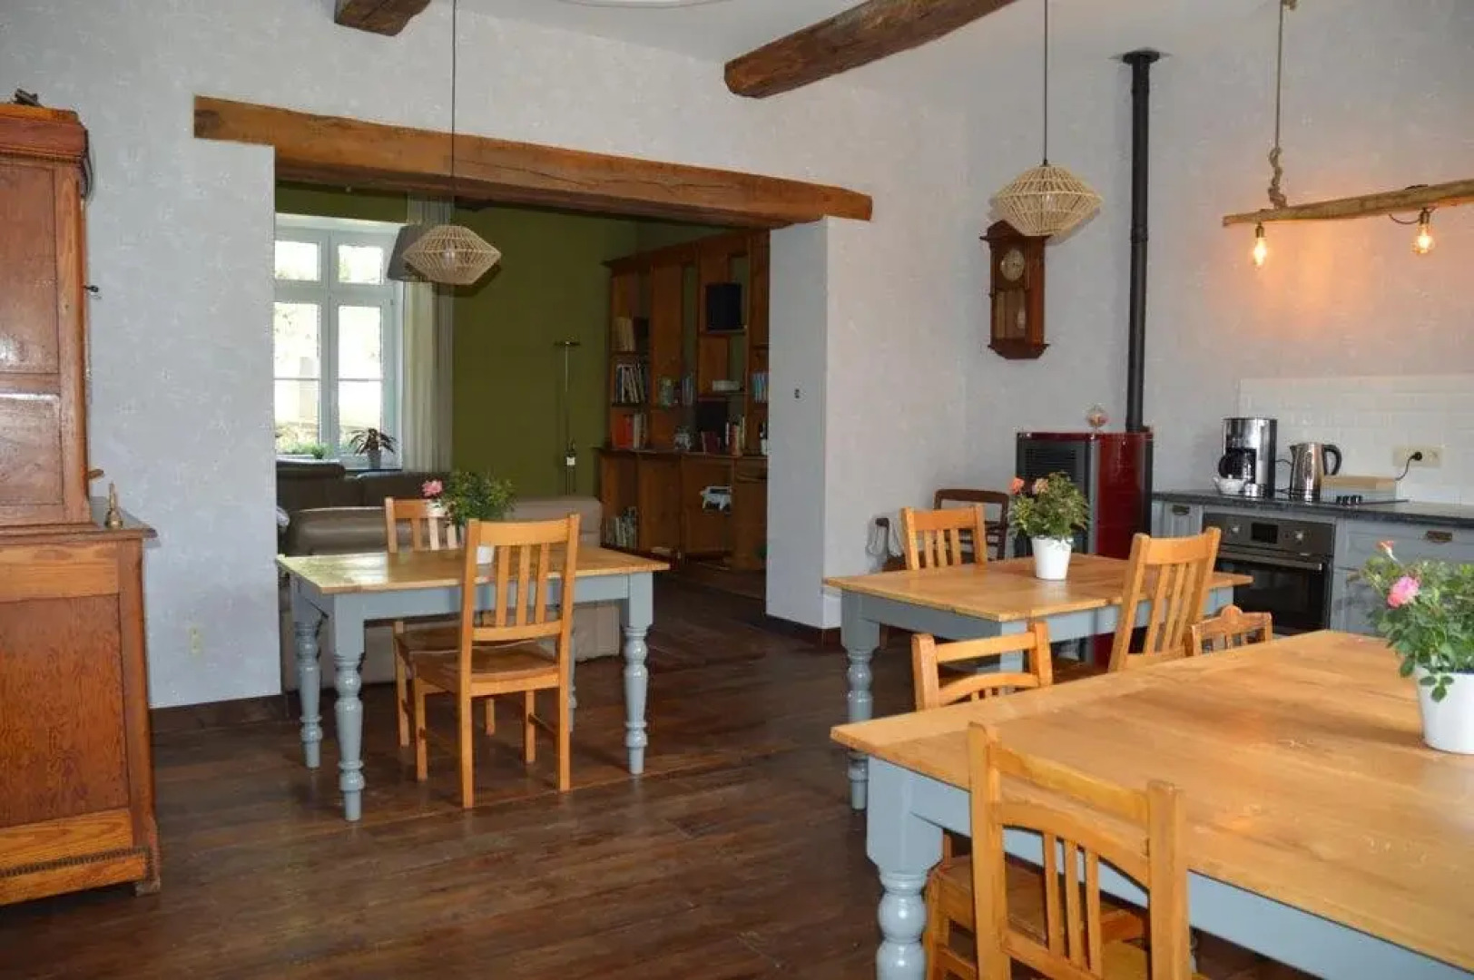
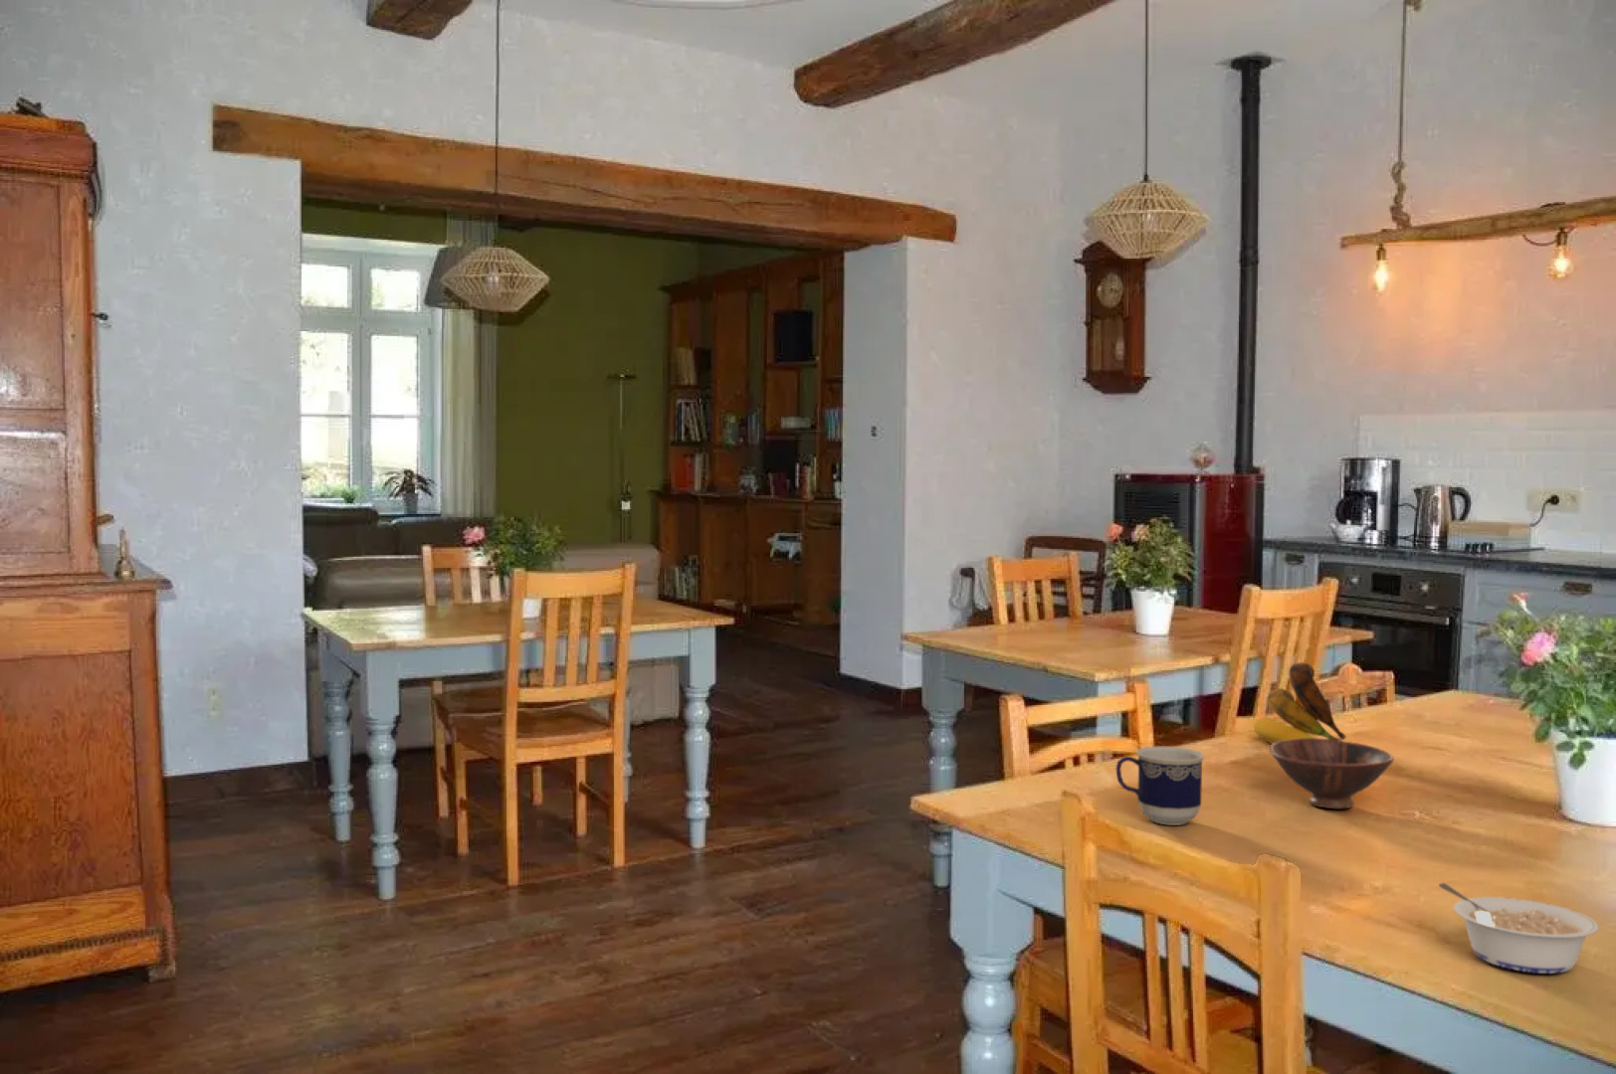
+ cup (1159, 785)
+ banana (1297, 704)
+ legume (1518, 931)
+ bowl (1329, 777)
